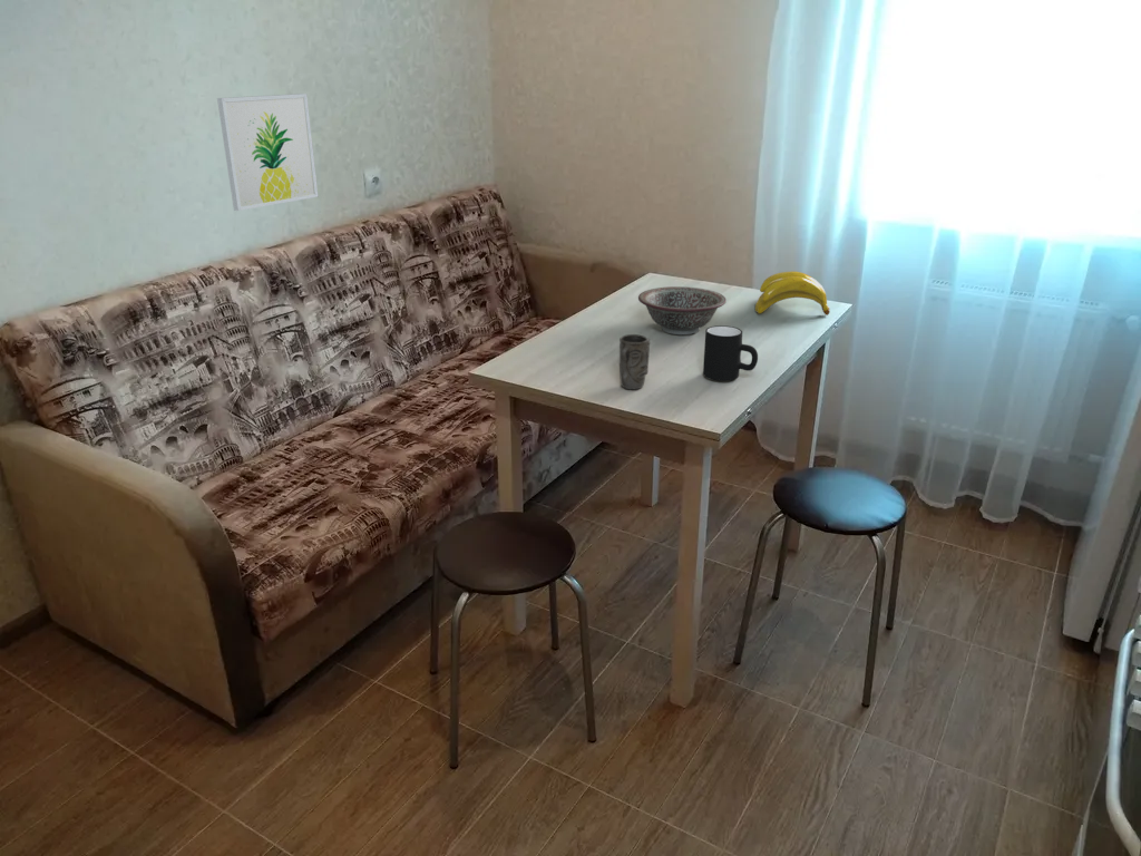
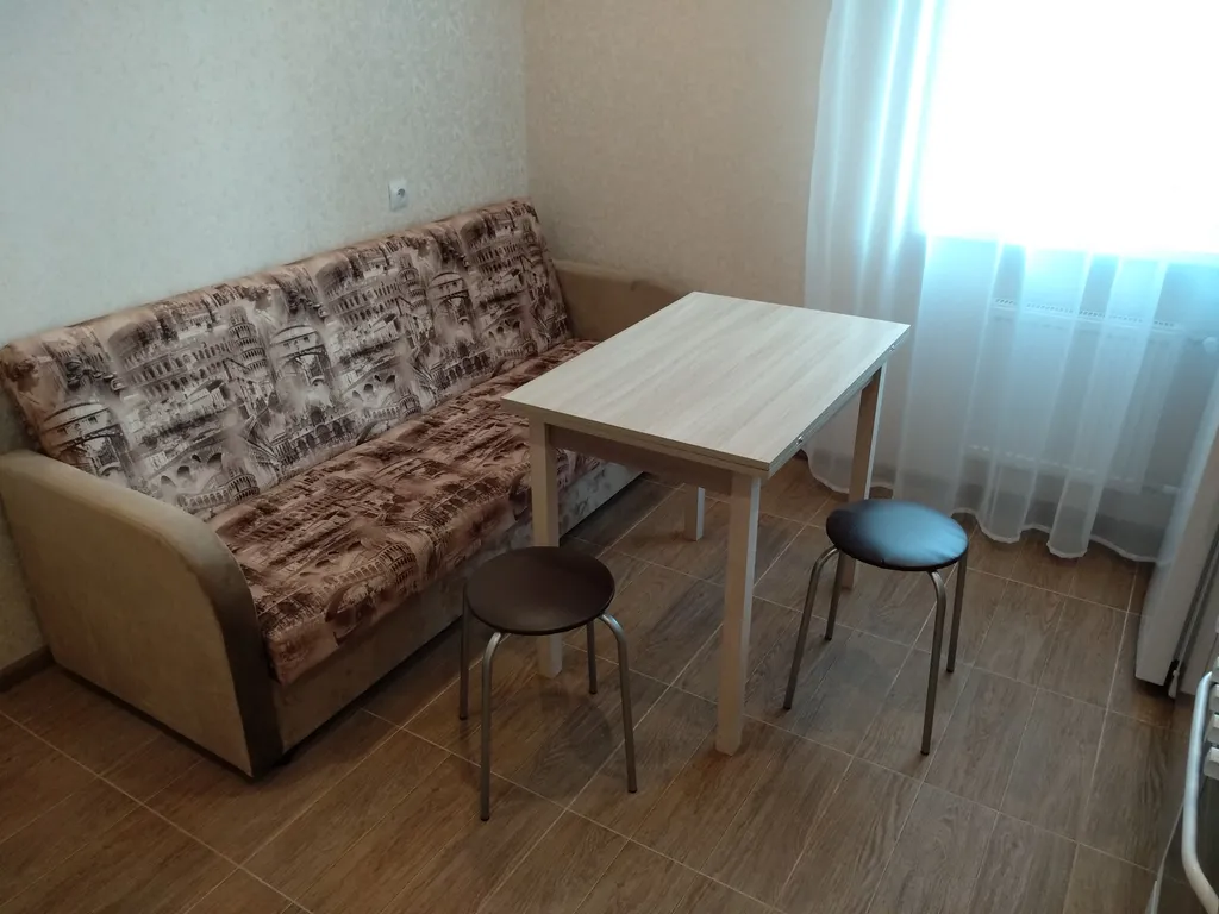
- mug (636, 360)
- banana (793, 292)
- mug (731, 354)
- wall art (271, 150)
- decorative bowl (681, 313)
